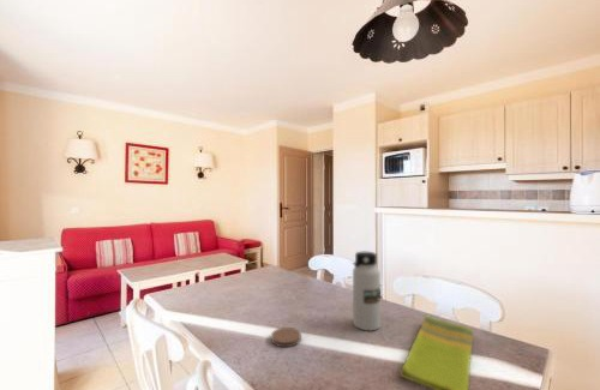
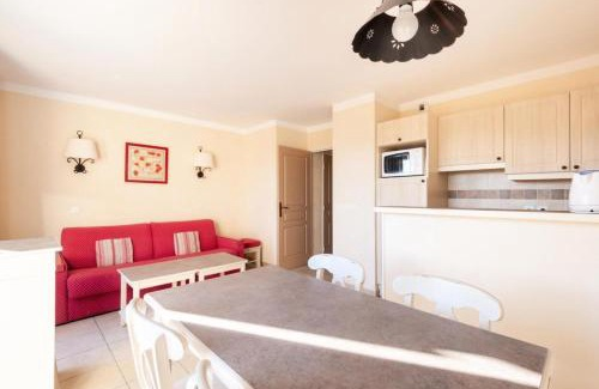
- coaster (286, 336)
- dish towel (440, 348)
- water bottle (366, 288)
